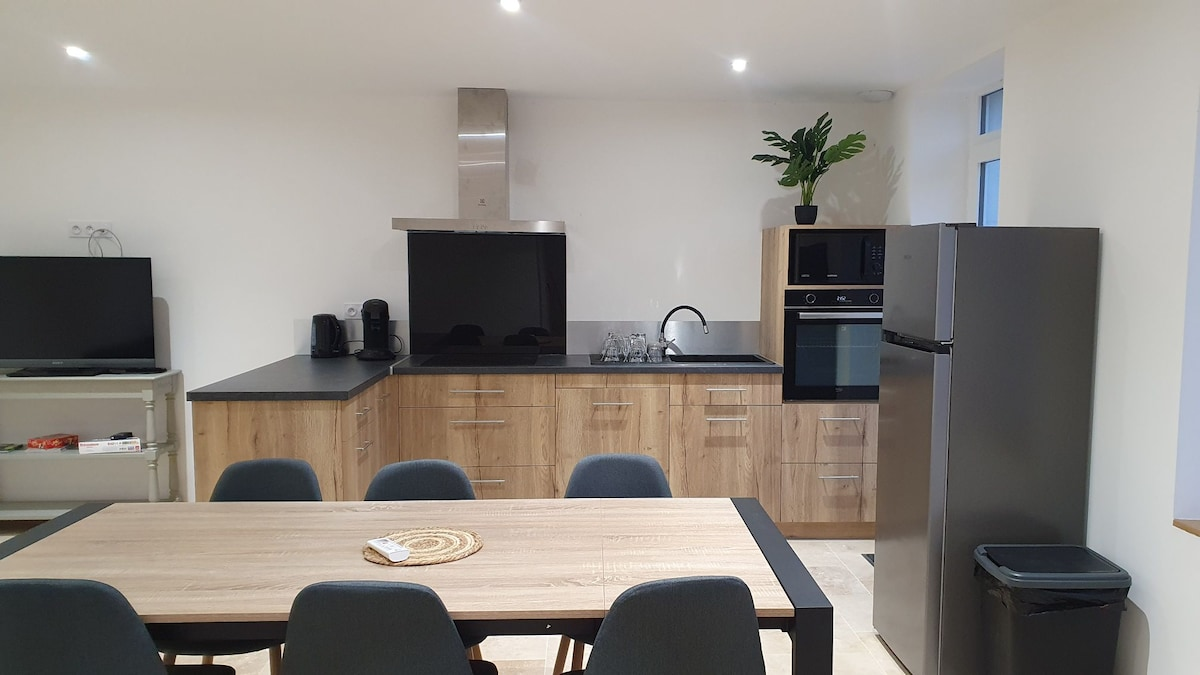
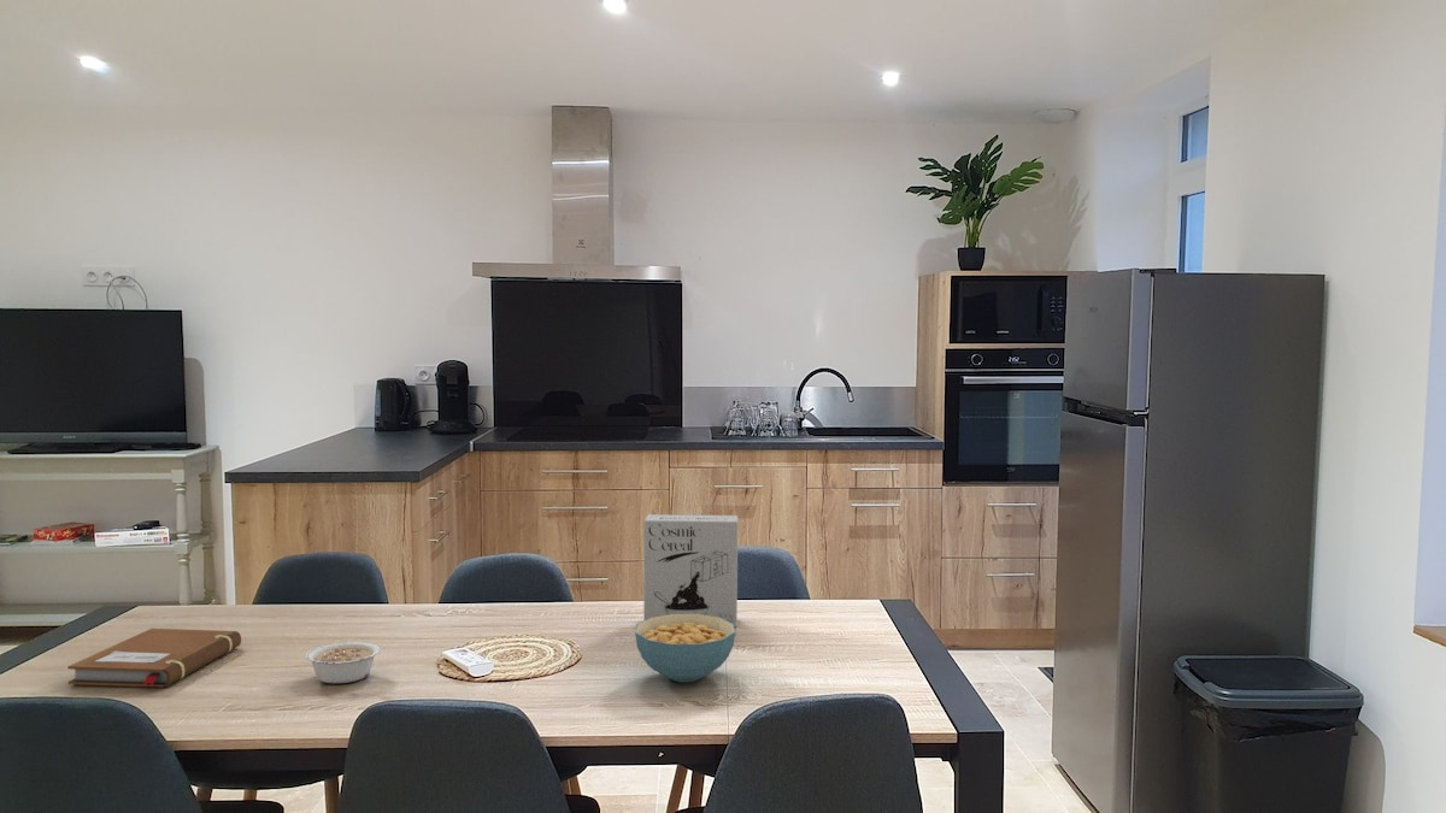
+ cereal box (690, 570)
+ cereal bowl (684, 652)
+ legume (346, 661)
+ notebook (158, 656)
